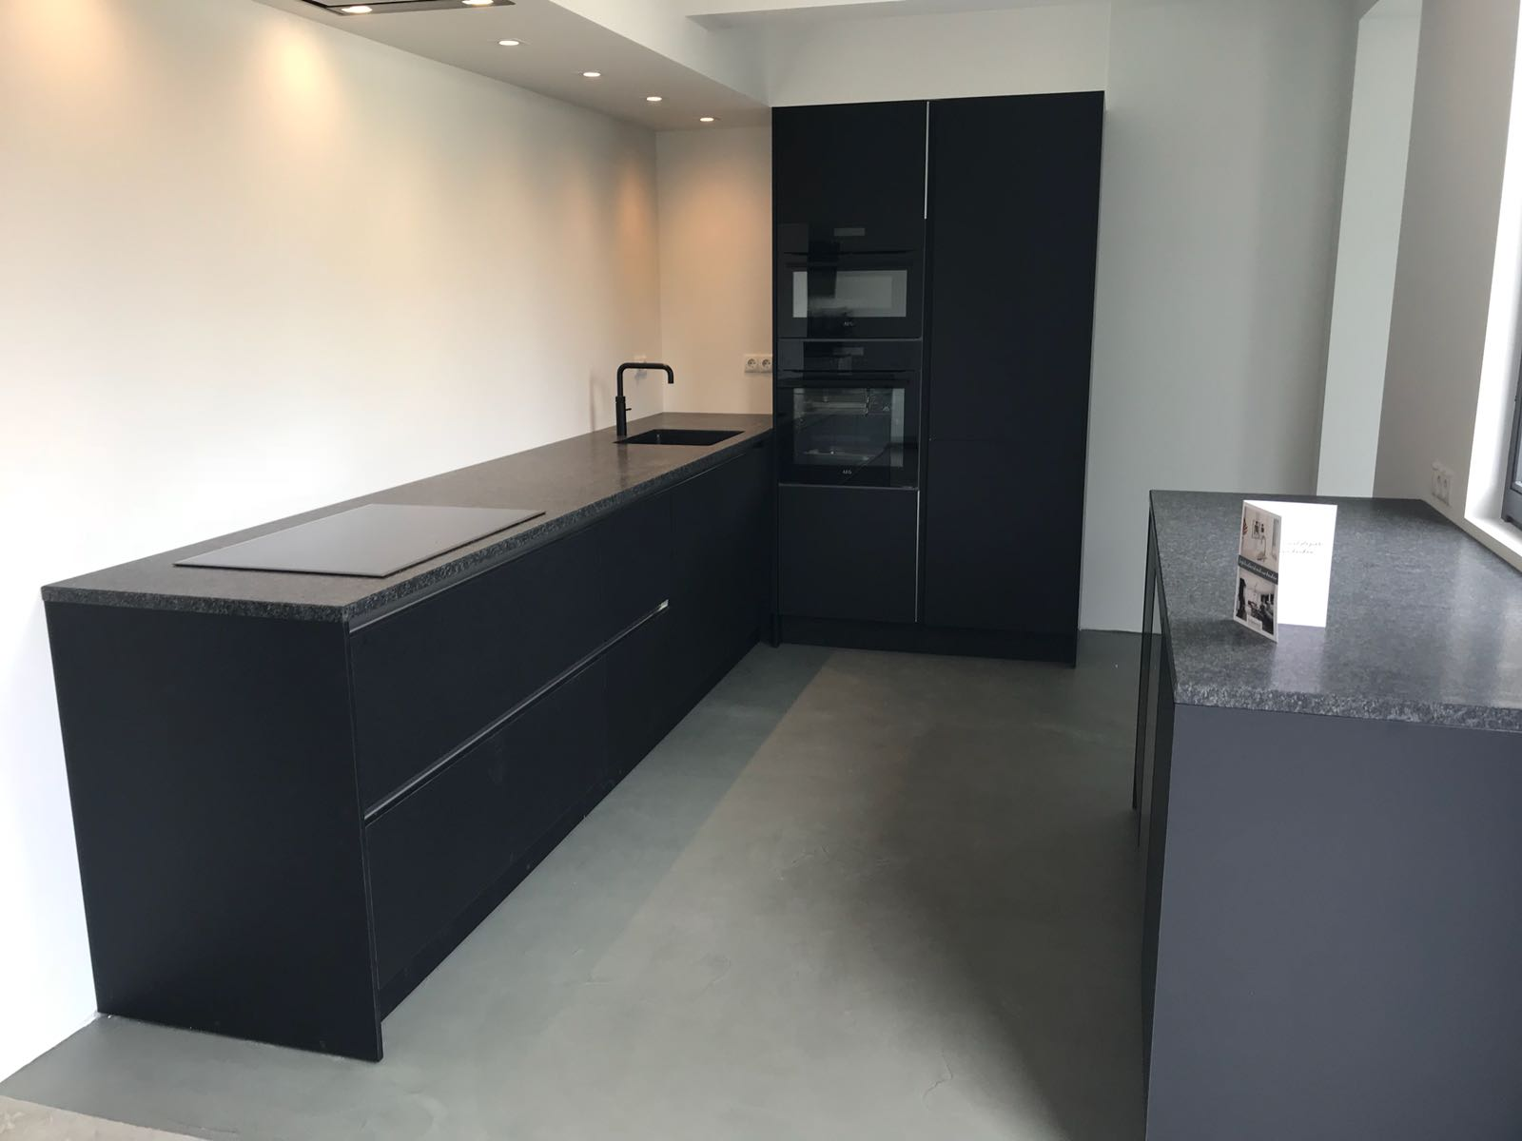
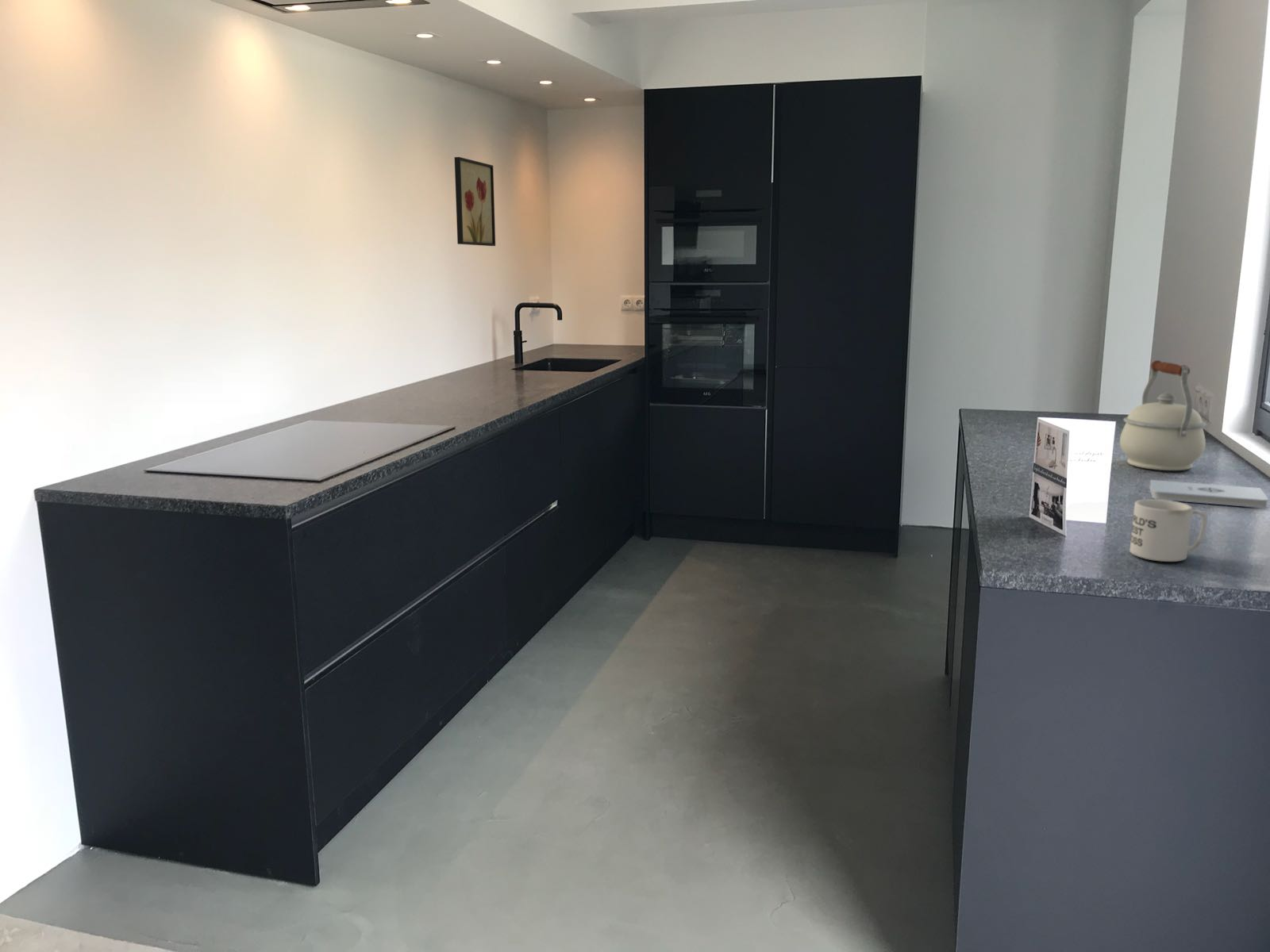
+ notepad (1206, 493)
+ kettle (1161, 413)
+ wall art (474, 203)
+ mug (1170, 530)
